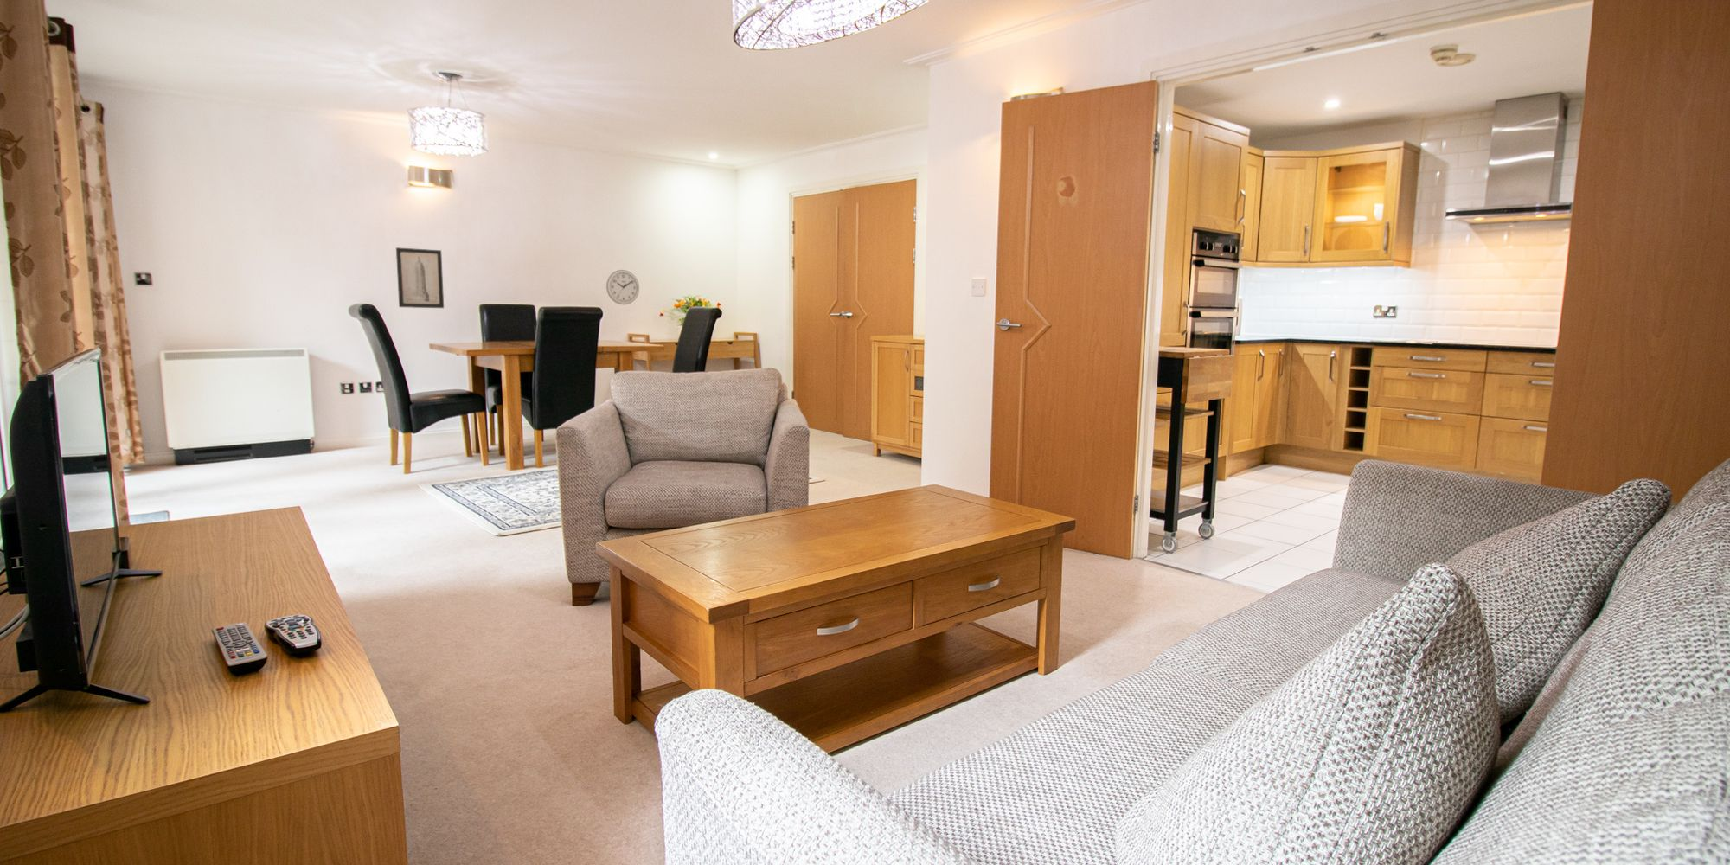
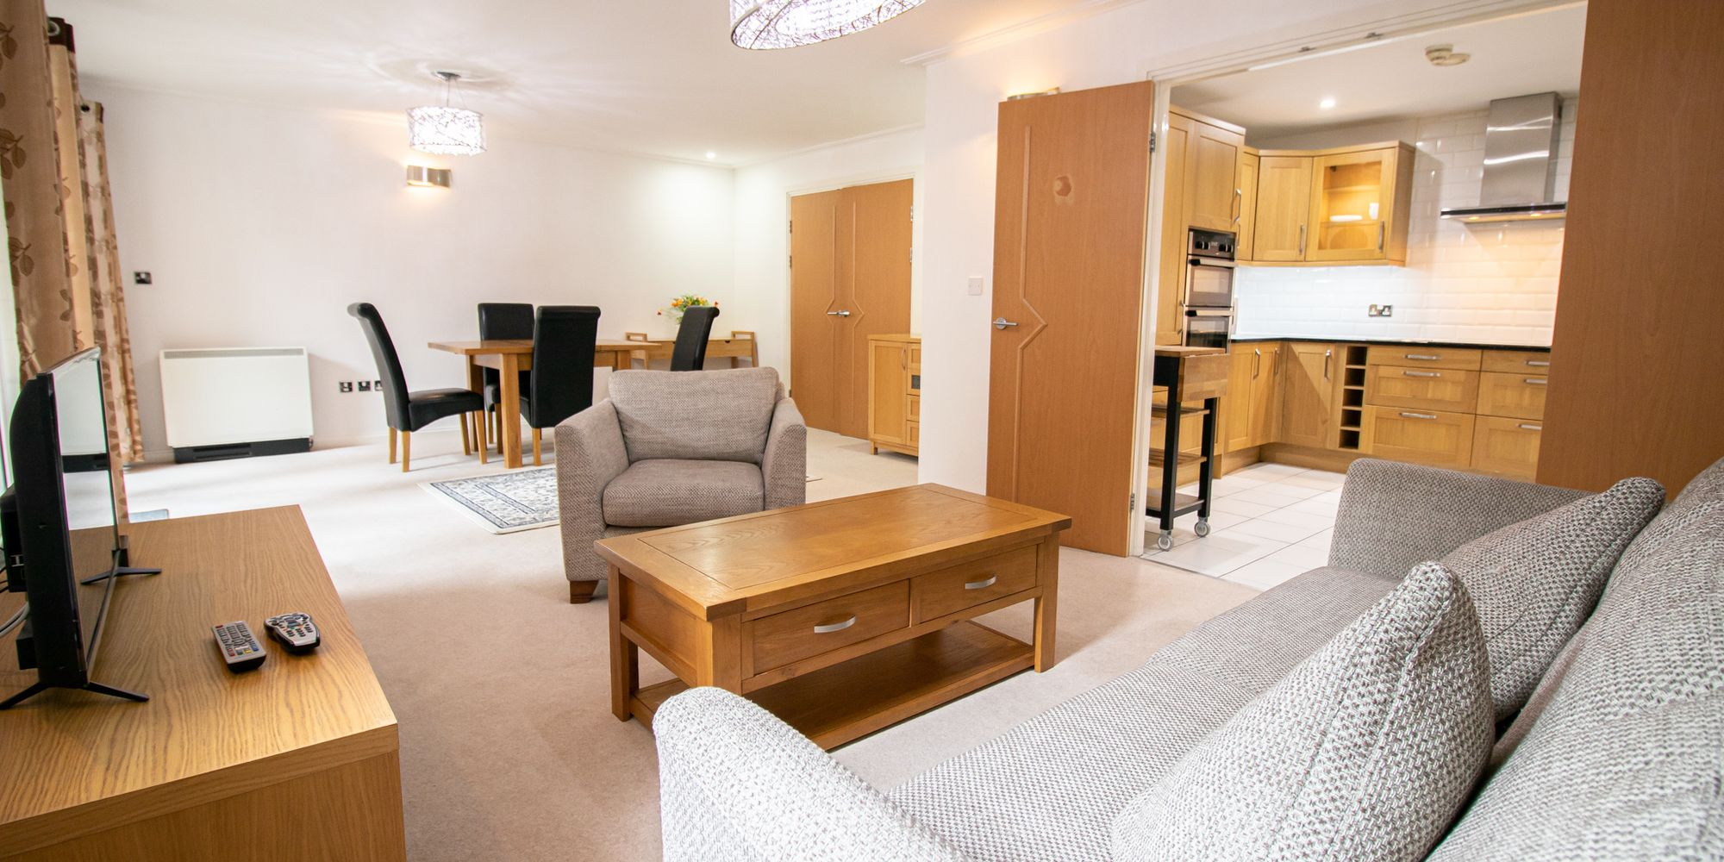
- wall art (420, 278)
- wall clock (622, 287)
